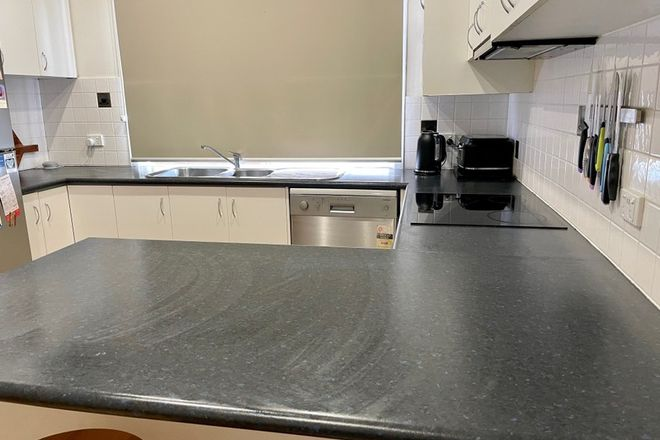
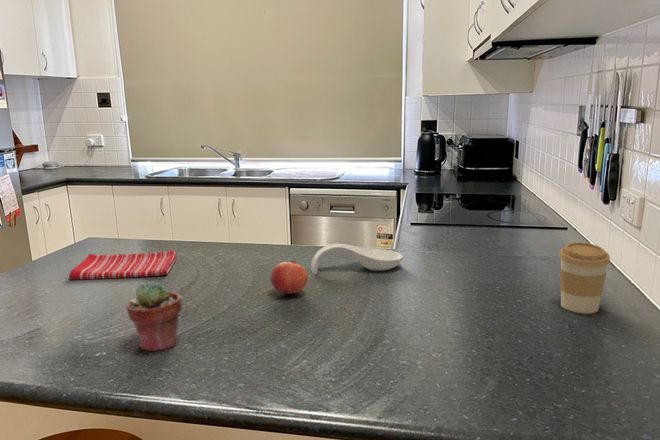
+ spoon rest (357, 256)
+ pomegranate (288, 277)
+ coffee cup (582, 277)
+ potted succulent (155, 313)
+ dish towel (125, 264)
